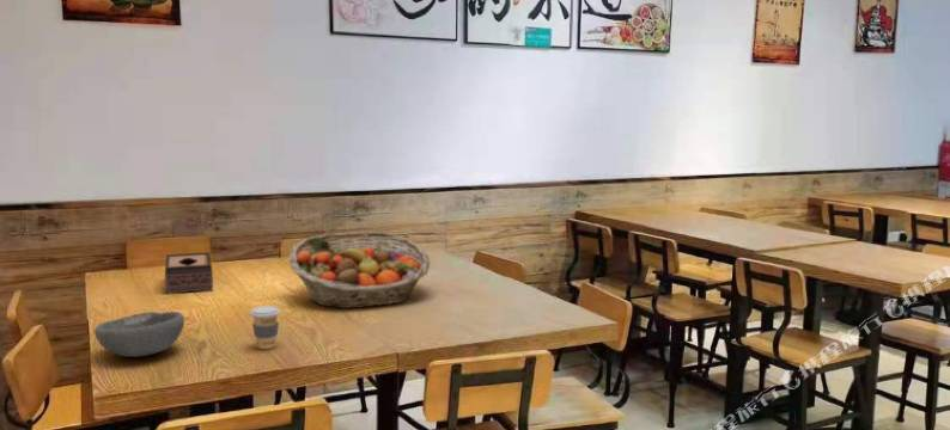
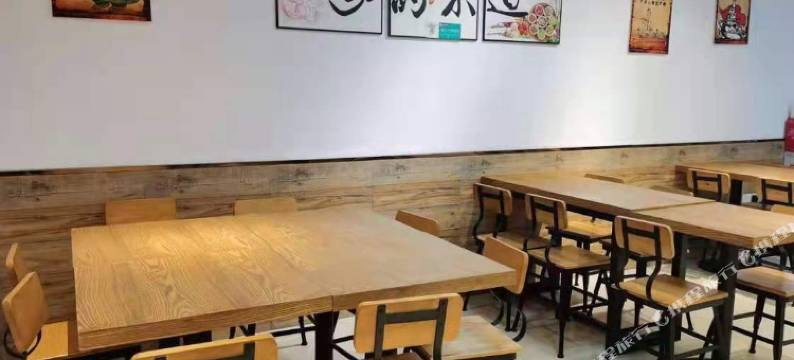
- tissue box (188, 272)
- coffee cup (264, 327)
- fruit basket (360, 268)
- bowl (140, 334)
